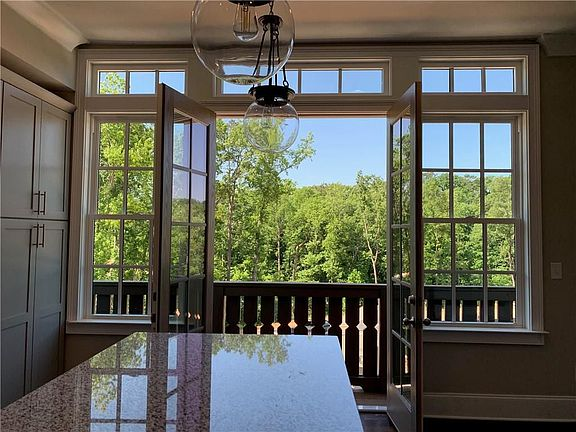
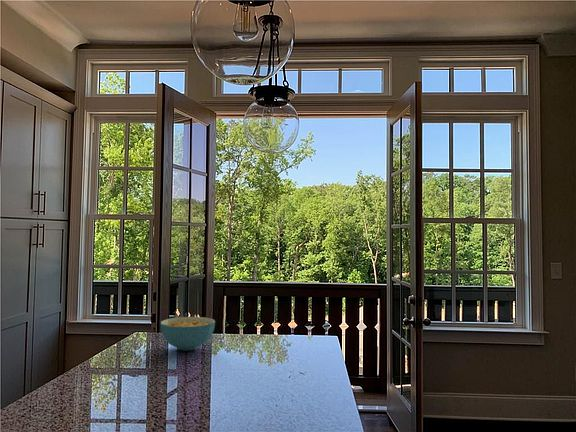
+ cereal bowl (187, 334)
